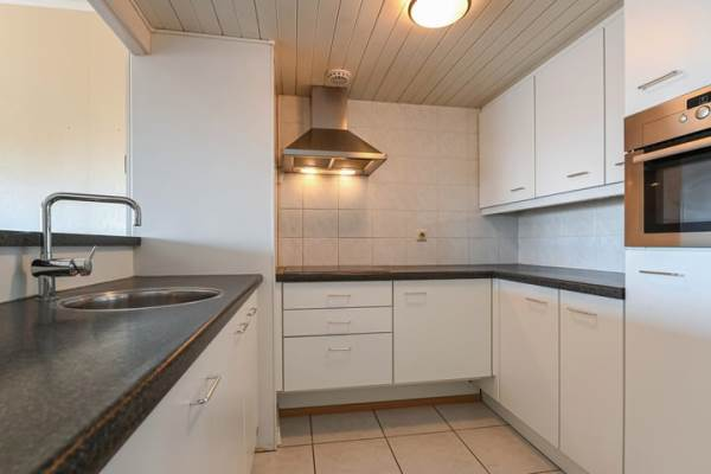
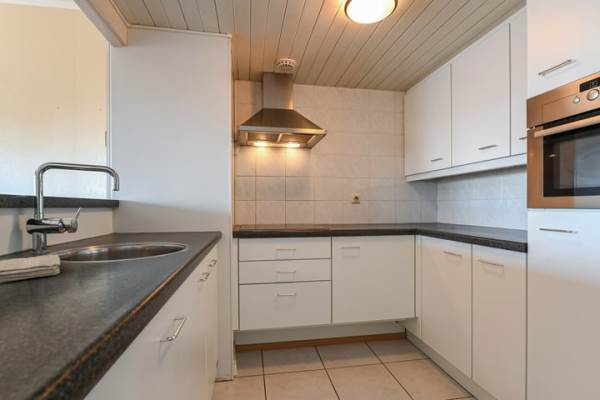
+ washcloth (27, 266)
